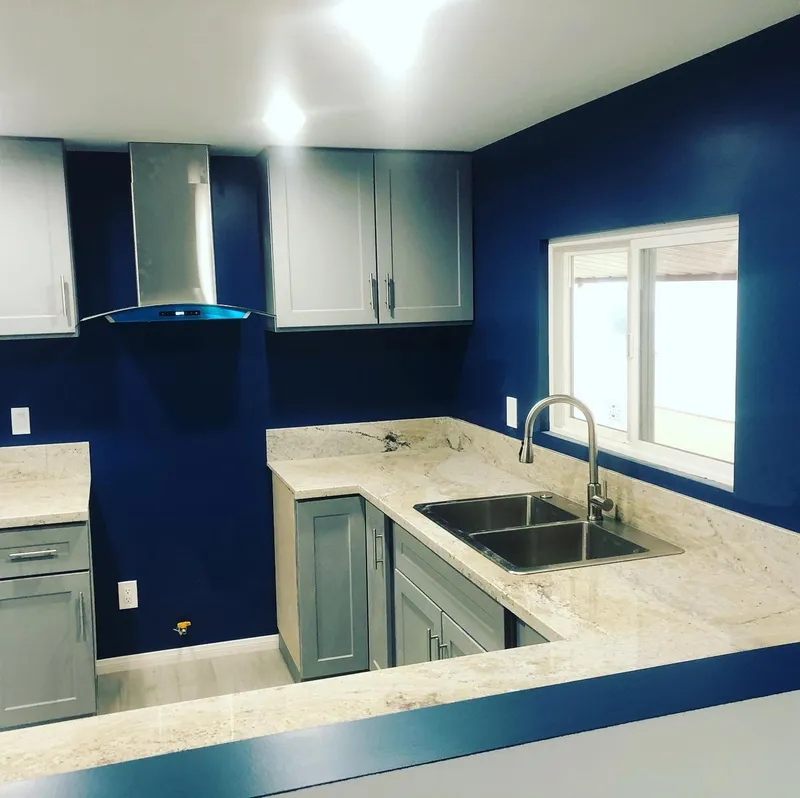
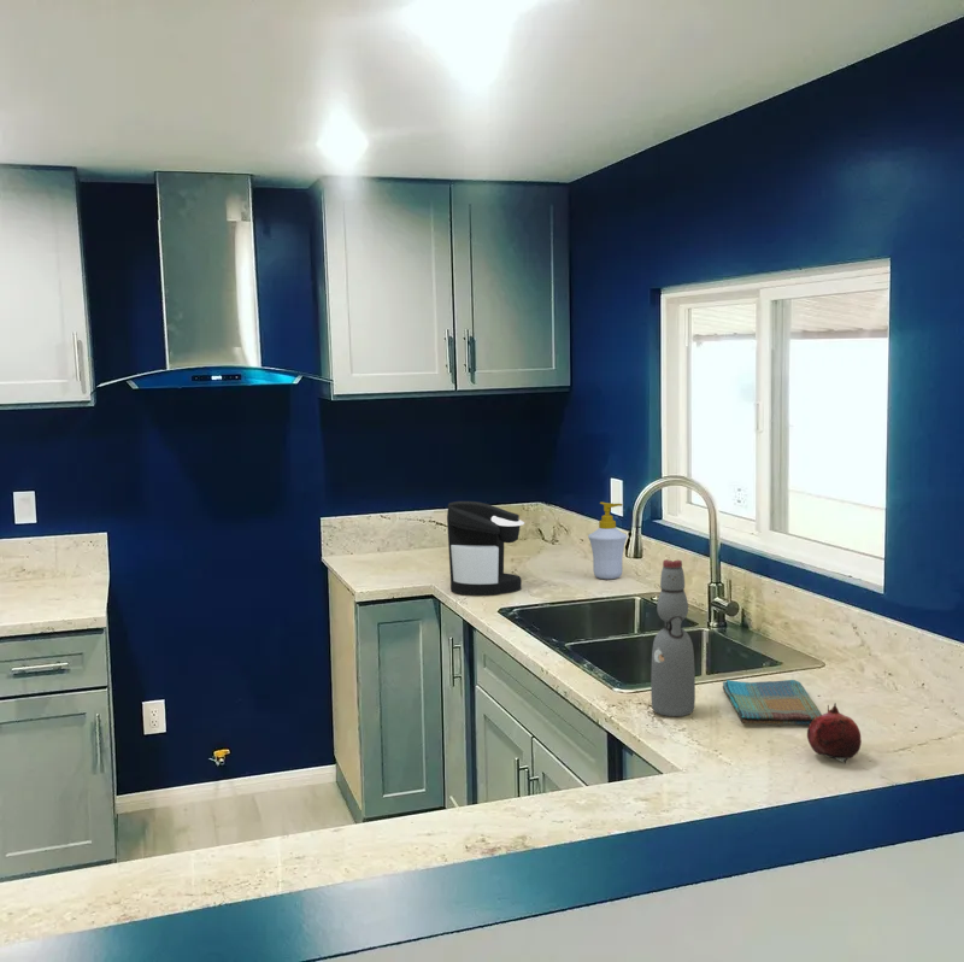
+ bottle (672, 635)
+ soap bottle (607, 539)
+ fruit (834, 731)
+ coffee maker (486, 545)
+ dish towel (771, 700)
